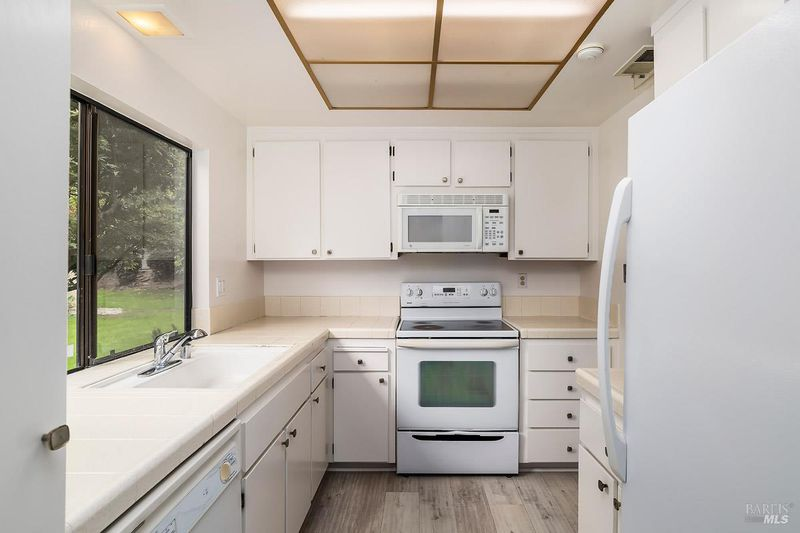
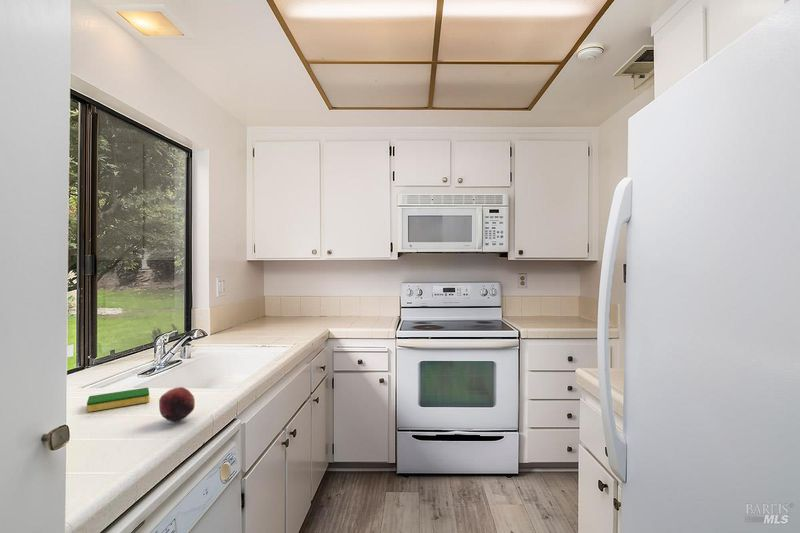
+ fruit (177, 404)
+ dish sponge (119, 399)
